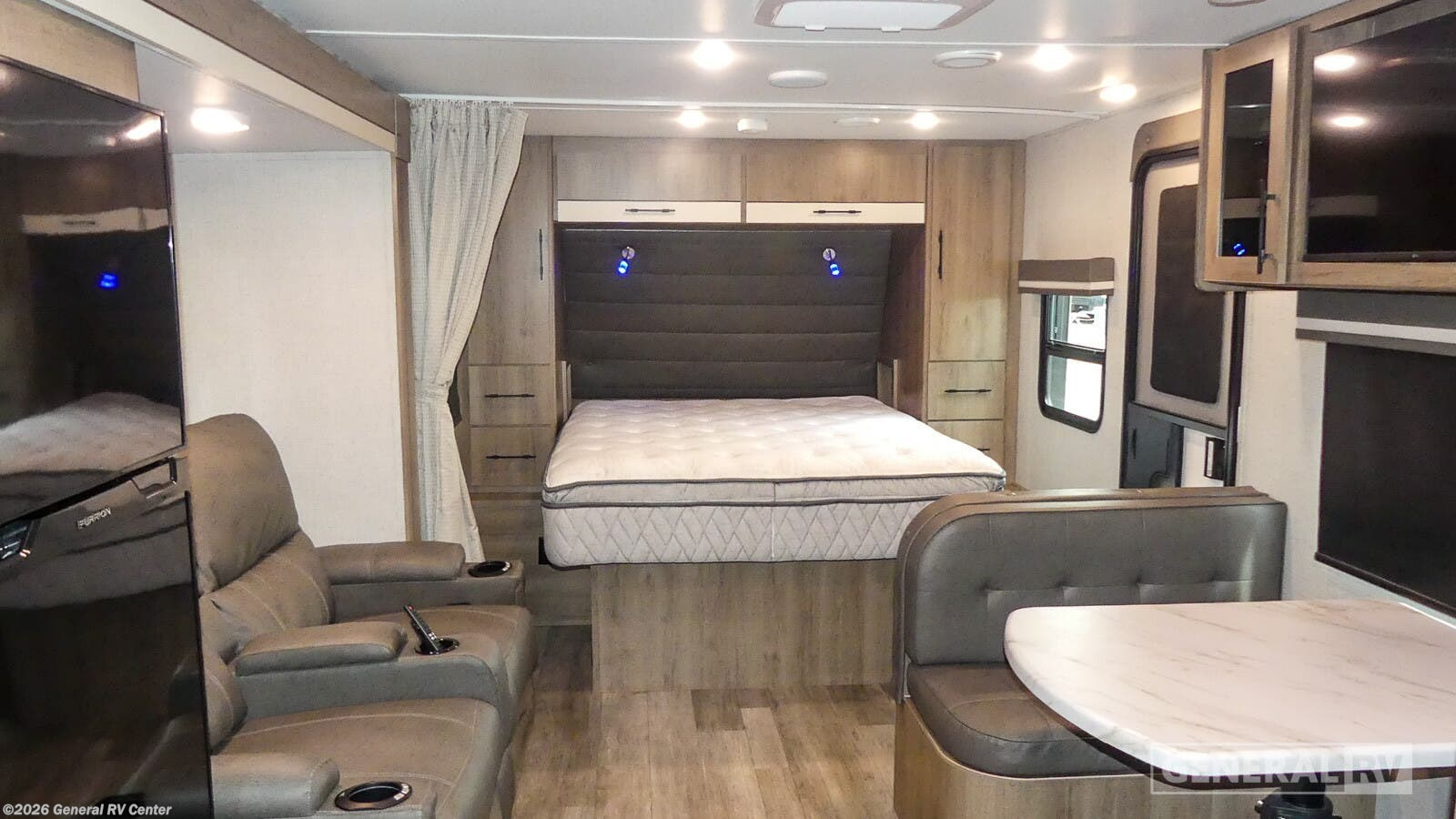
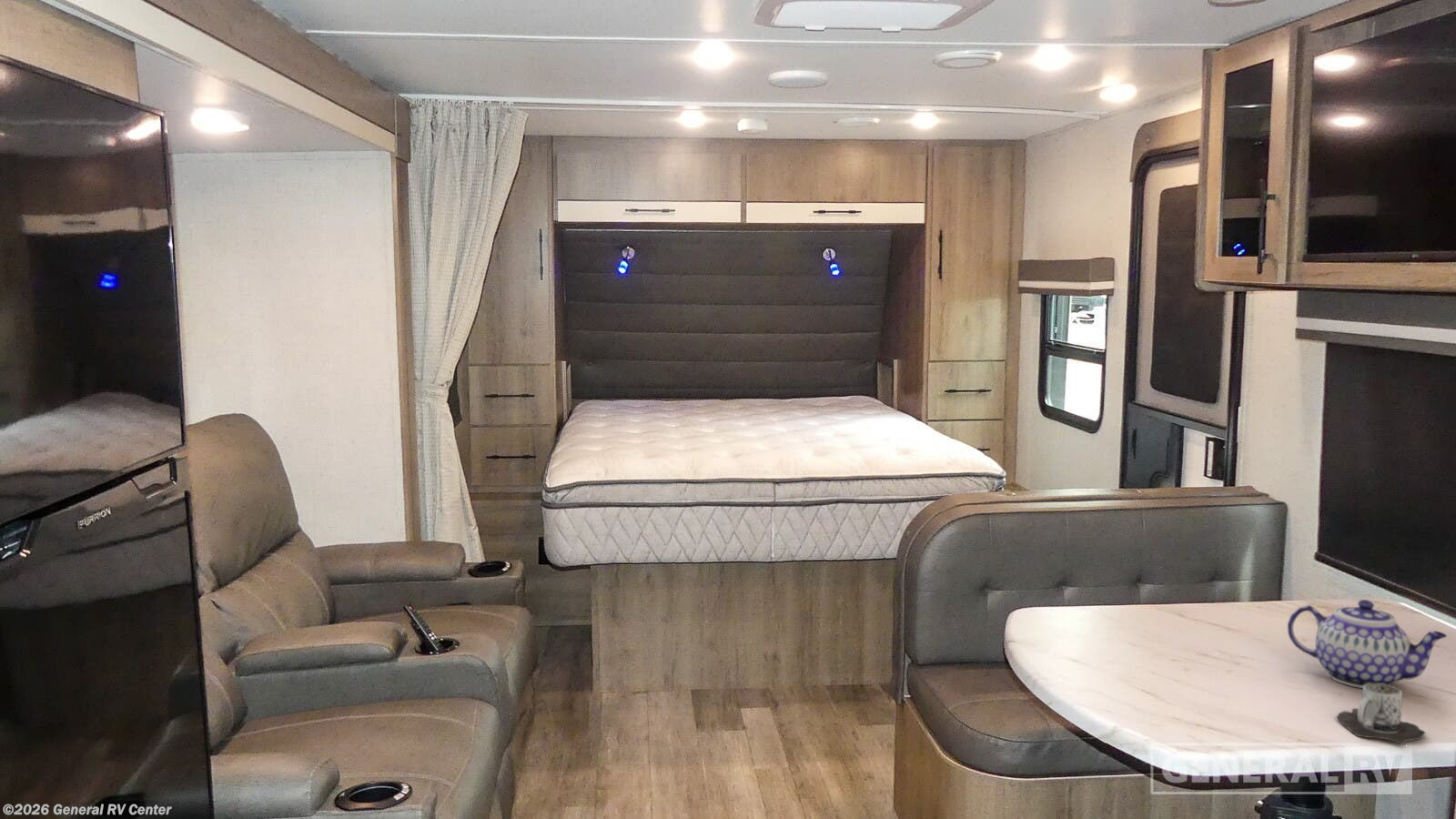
+ teapot (1363, 640)
+ mug (1379, 709)
